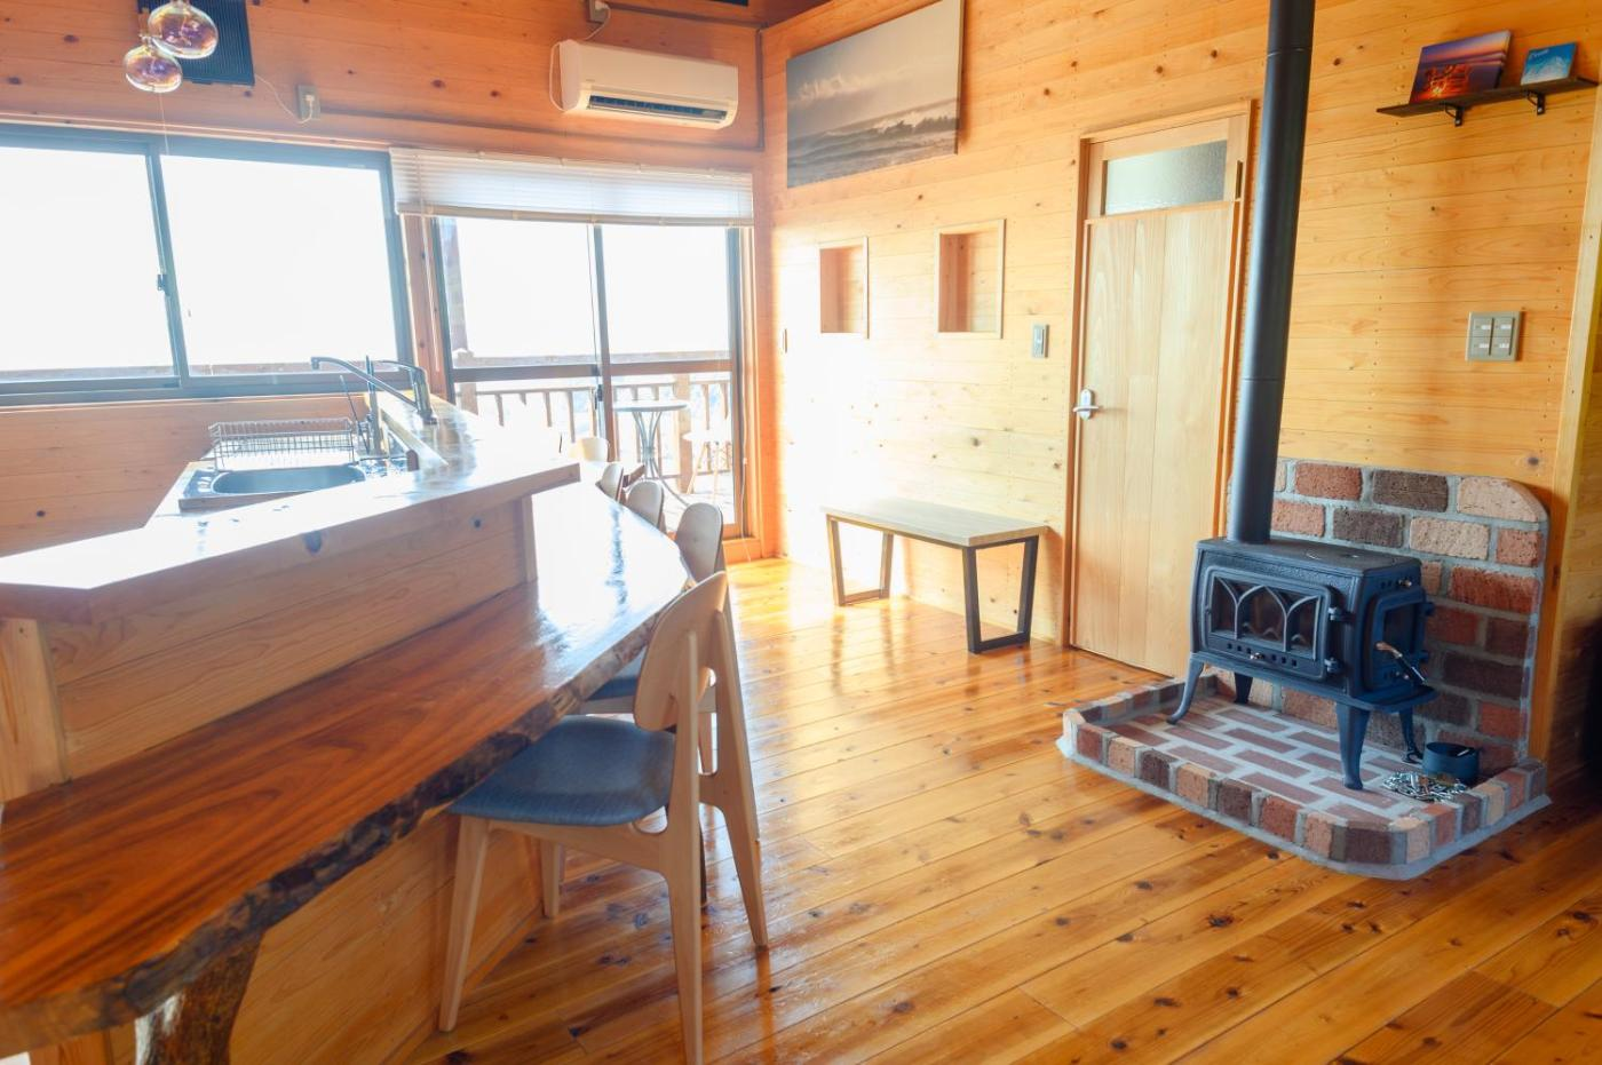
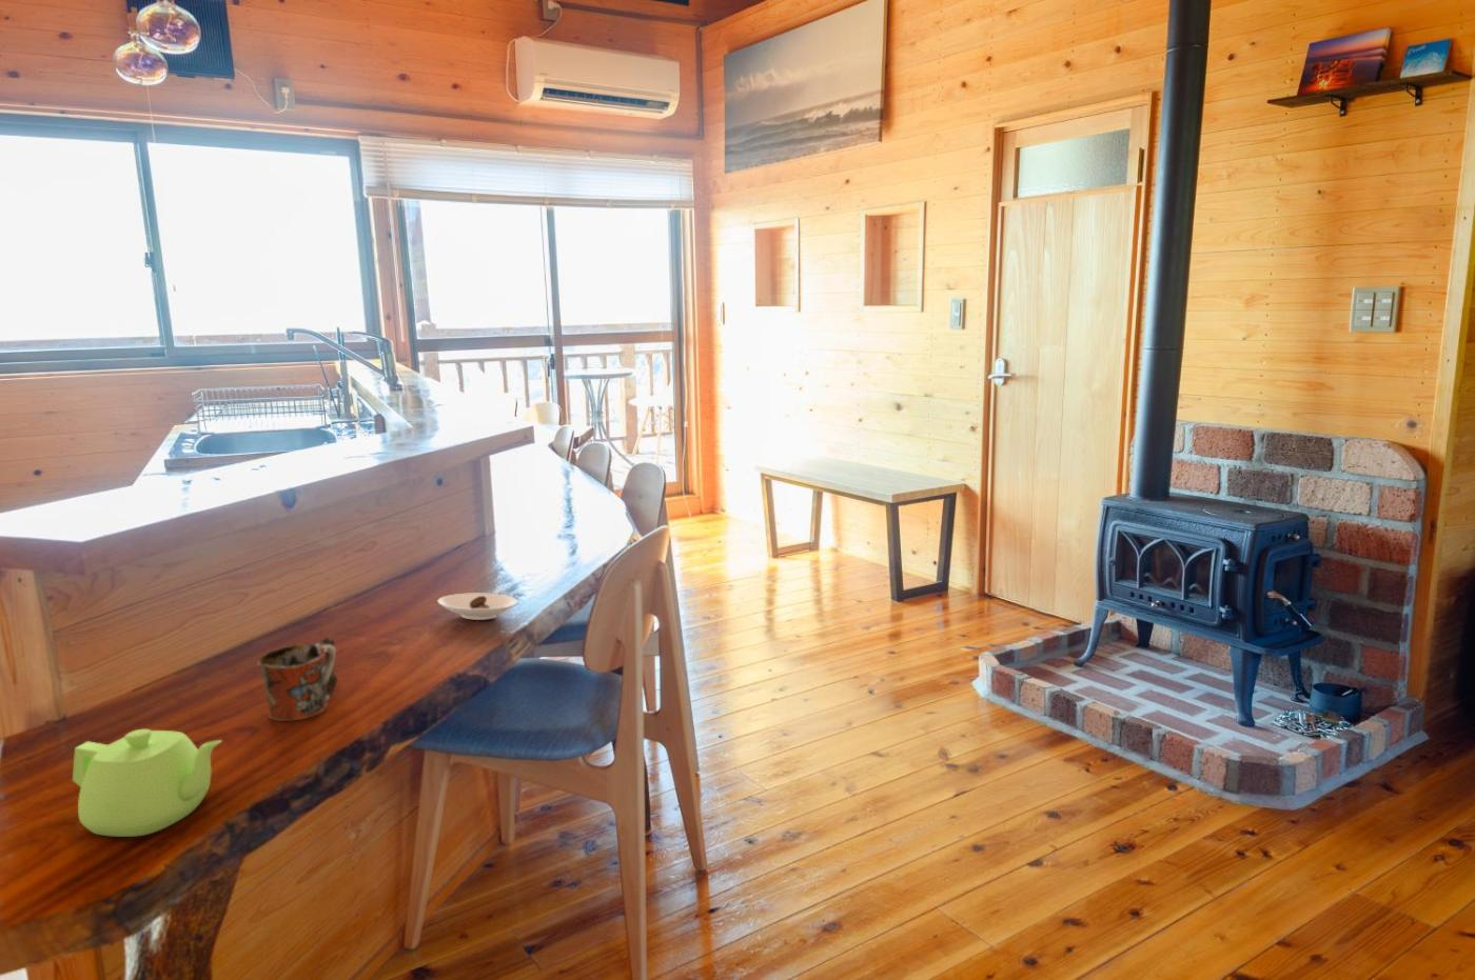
+ saucer (477, 606)
+ mug (304, 677)
+ teapot (150, 772)
